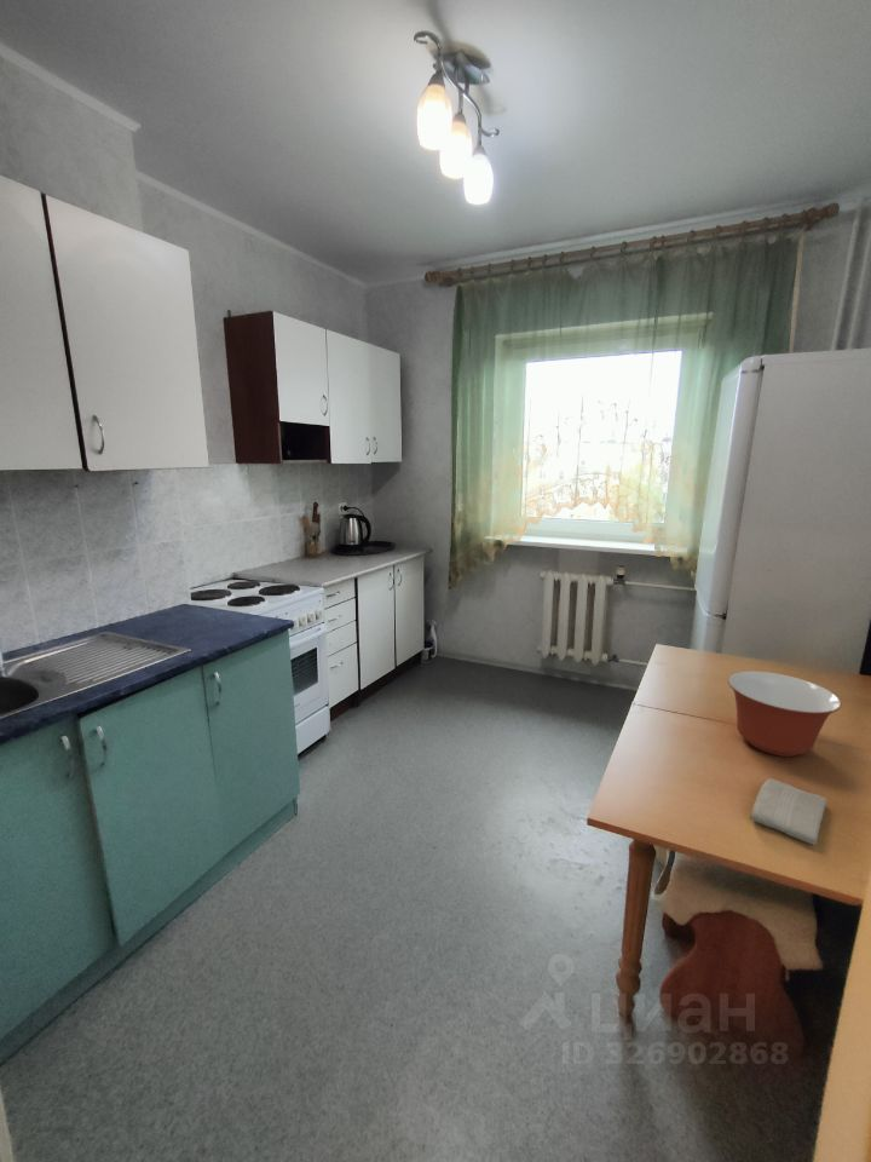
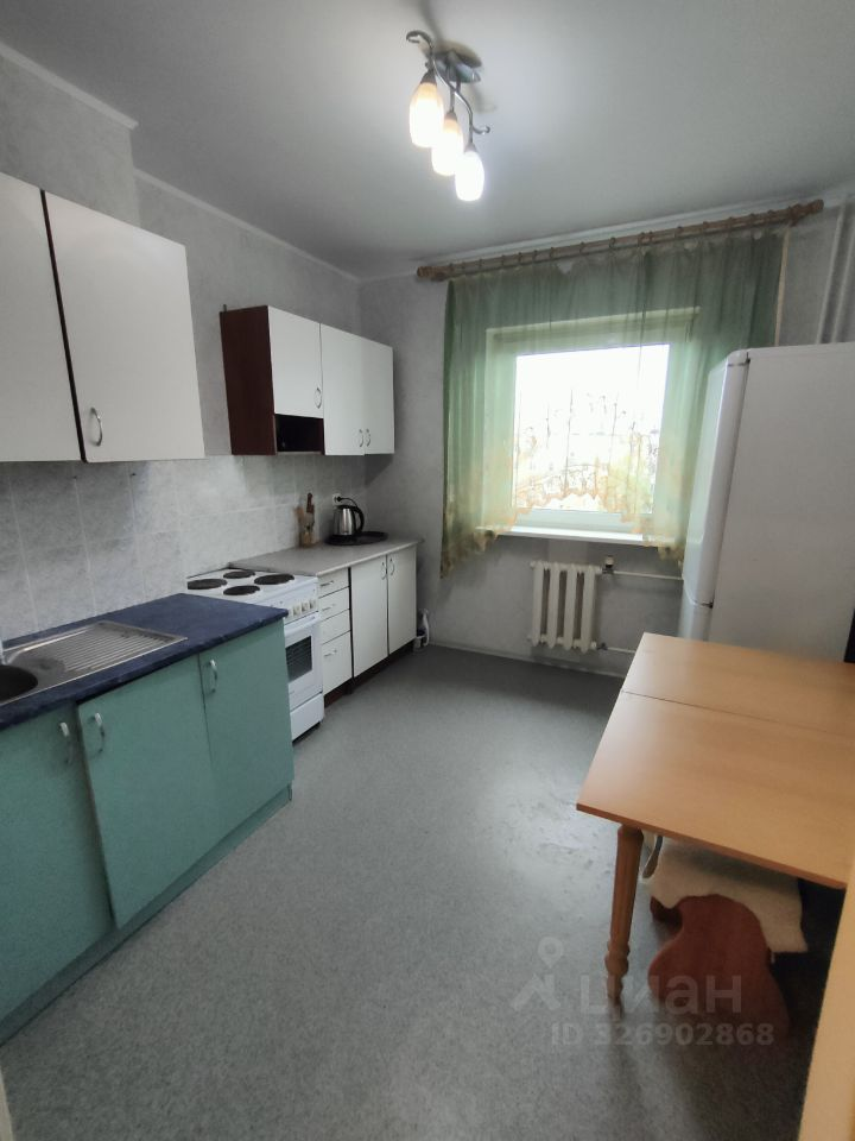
- mixing bowl (777, 717)
- washcloth (789, 807)
